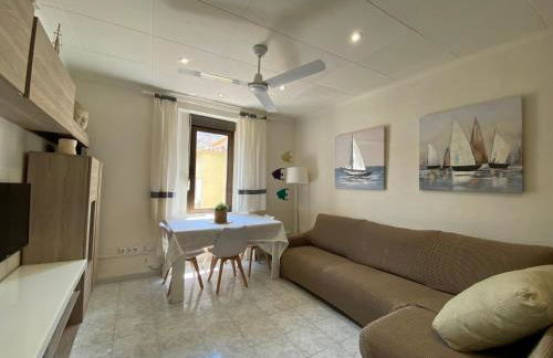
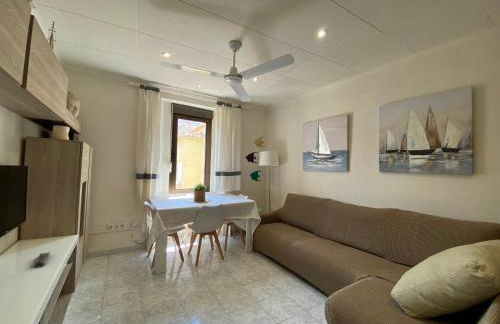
+ remote control (42, 259)
